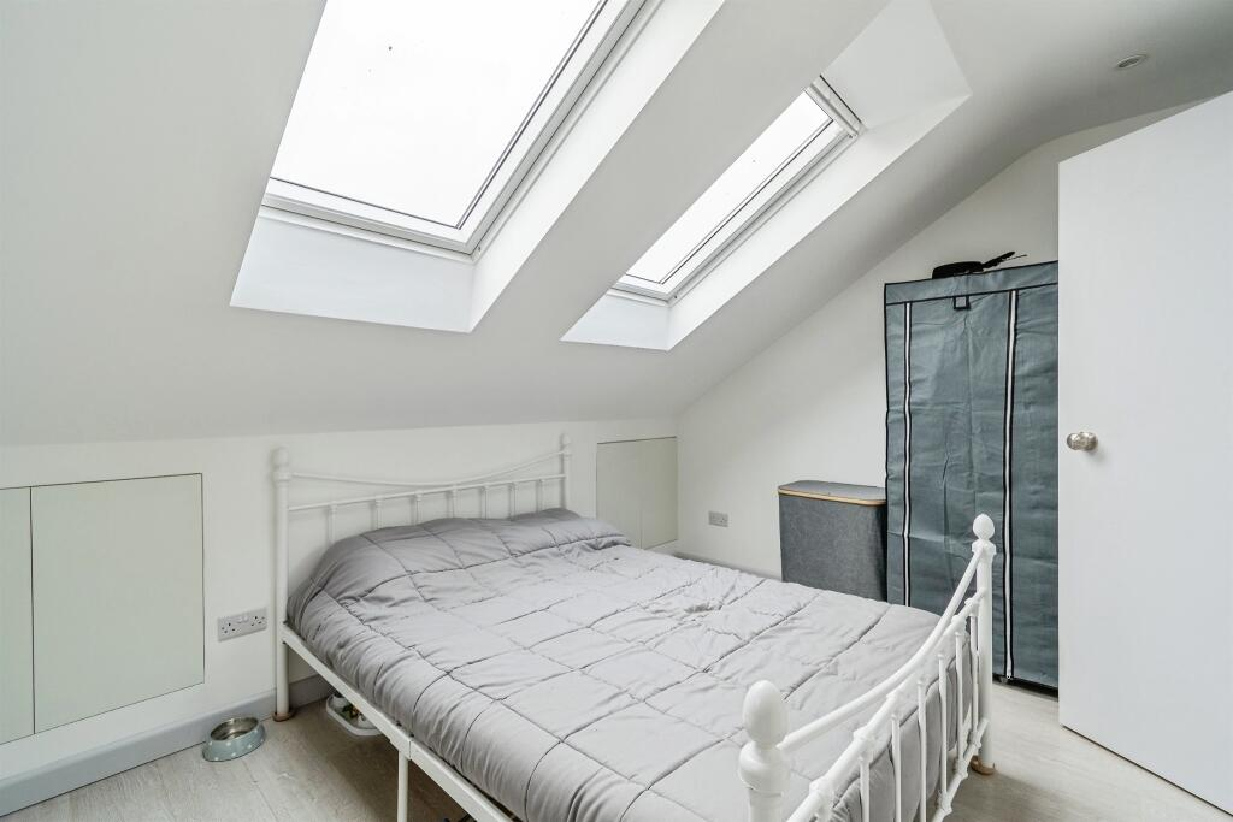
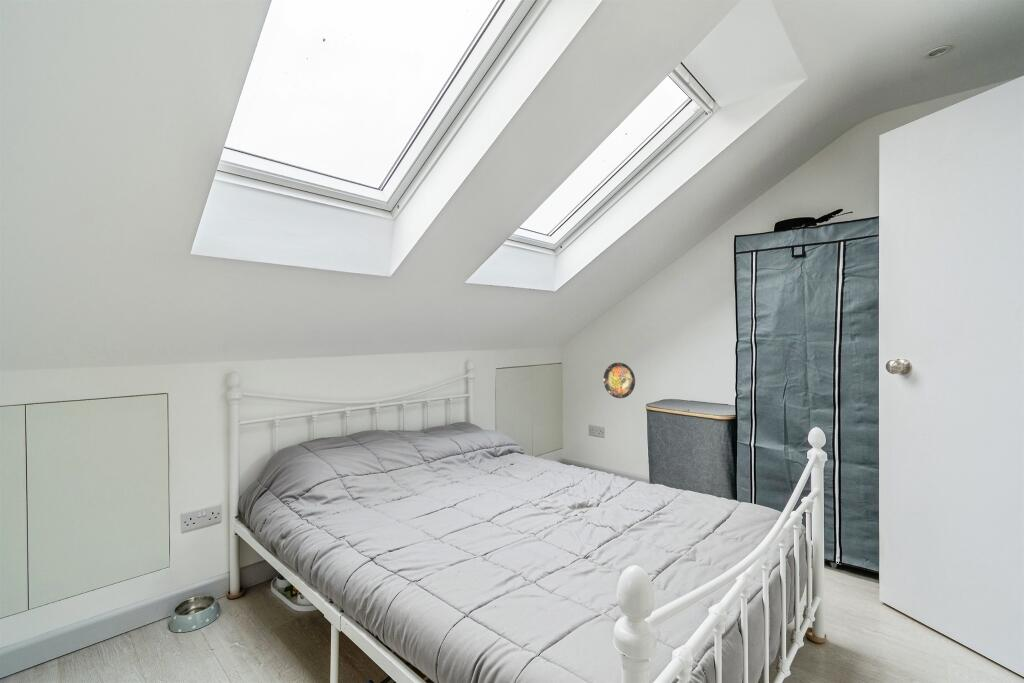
+ decorative plate (619, 380)
